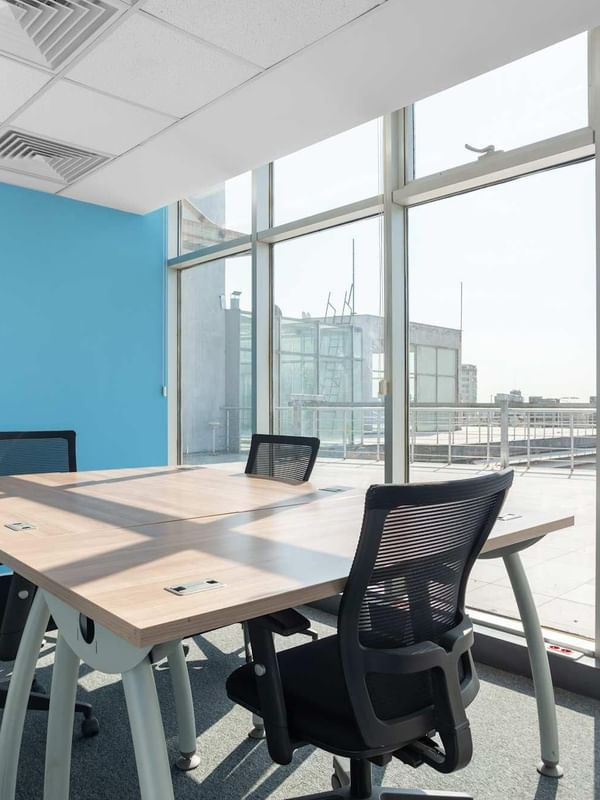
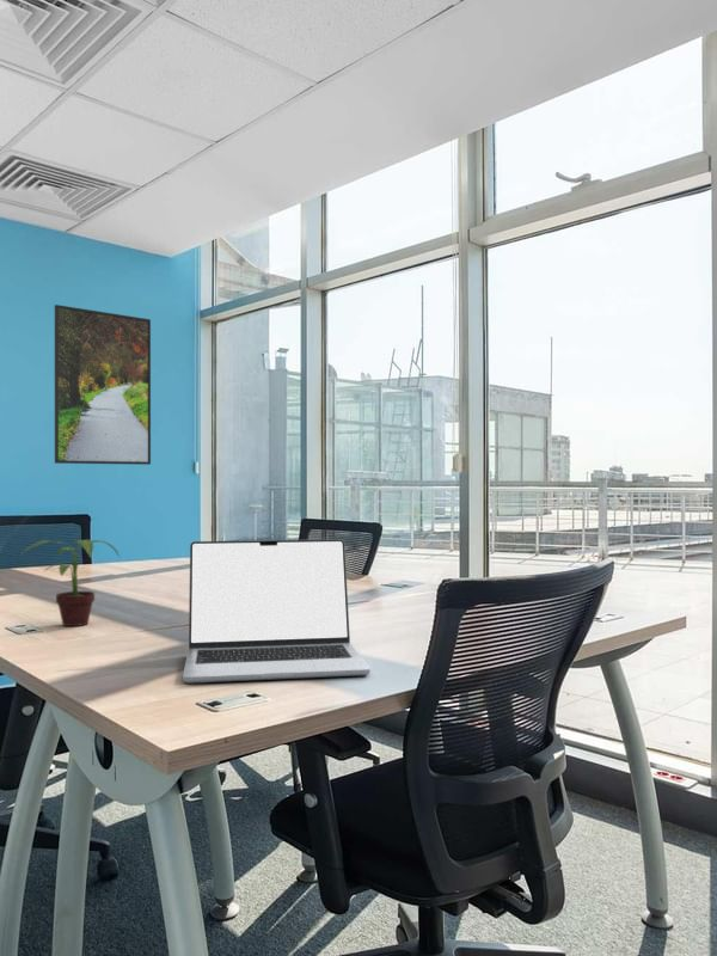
+ laptop (272, 603)
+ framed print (104, 387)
+ potted plant (72, 581)
